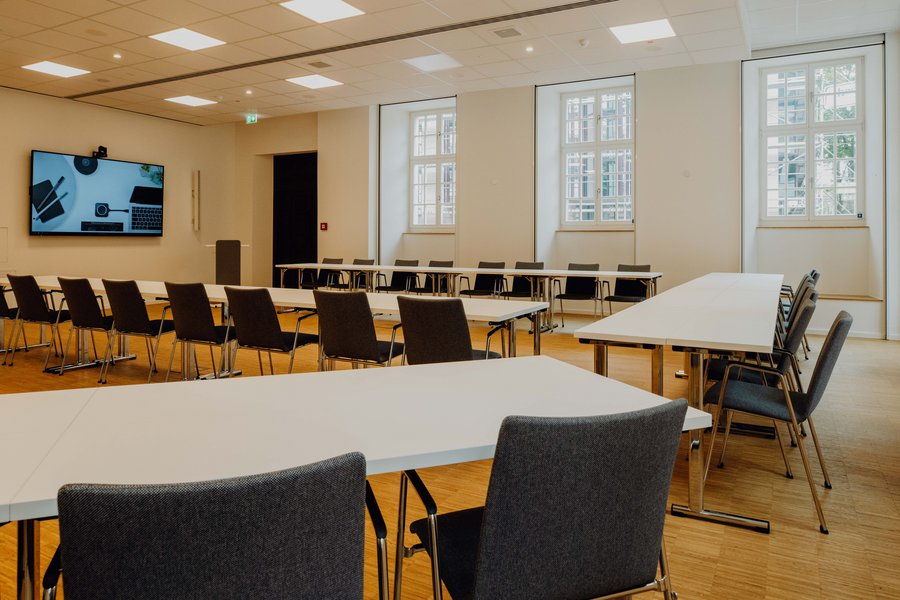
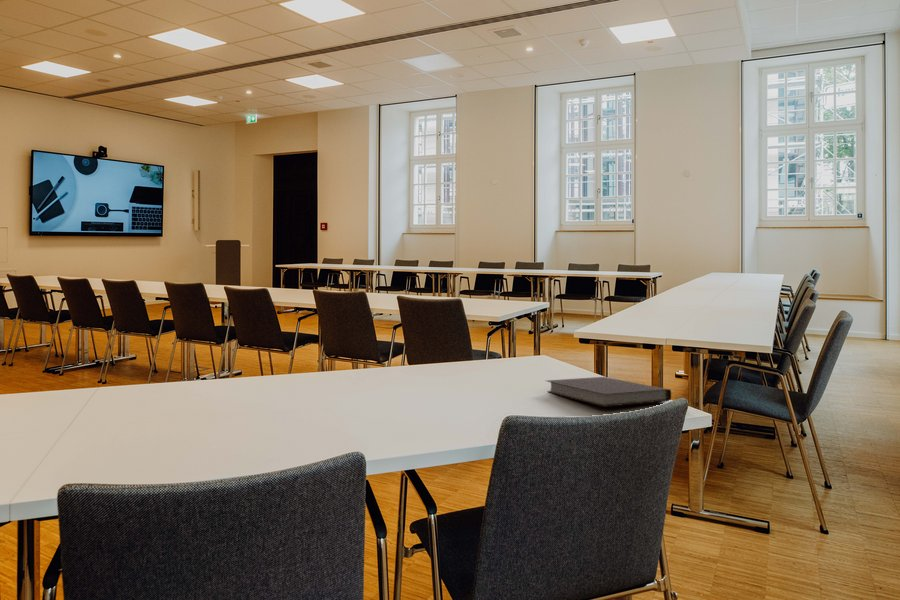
+ notebook (605, 390)
